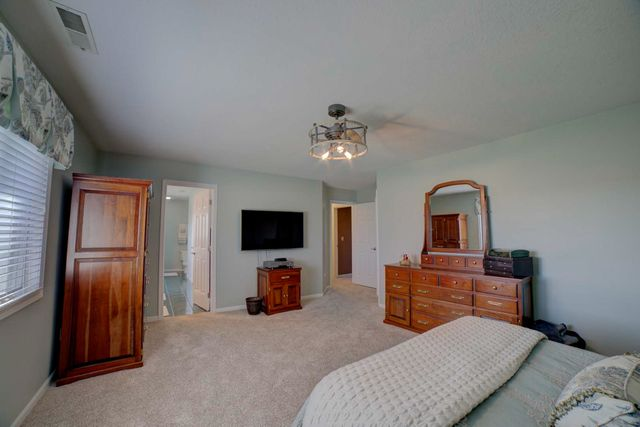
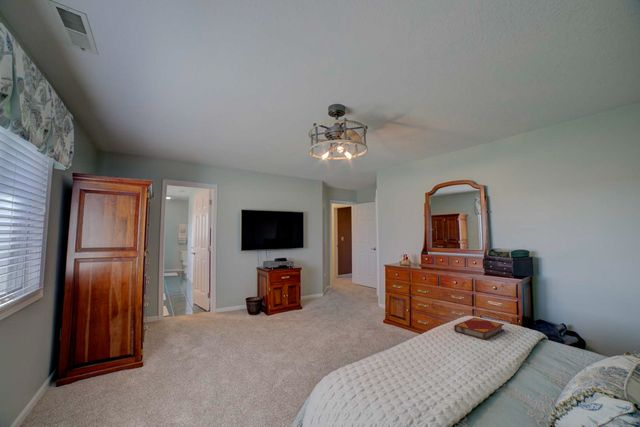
+ hardback book (479, 327)
